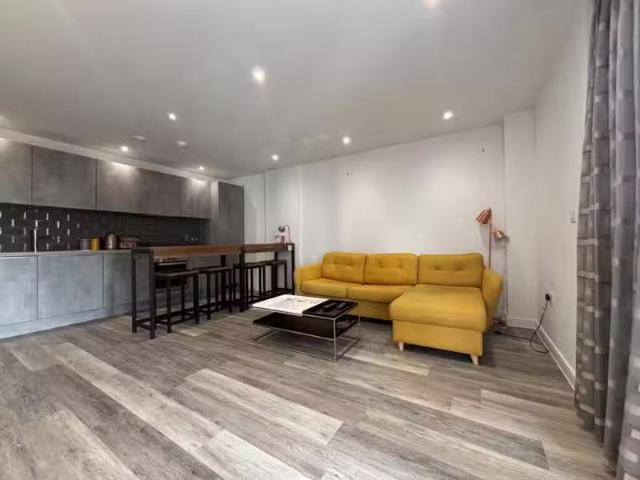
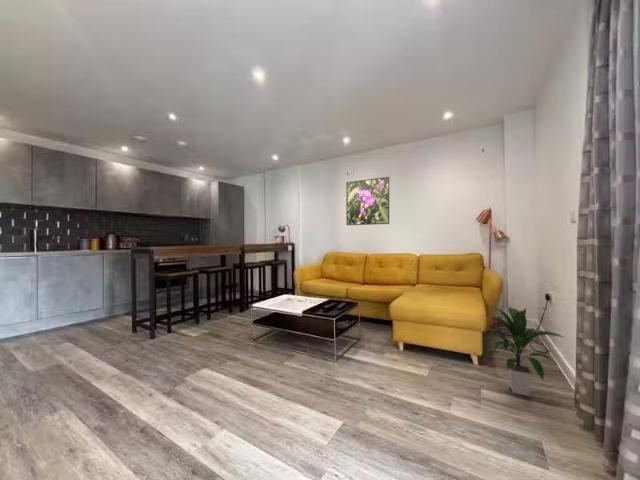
+ indoor plant (516, 347)
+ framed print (366, 202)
